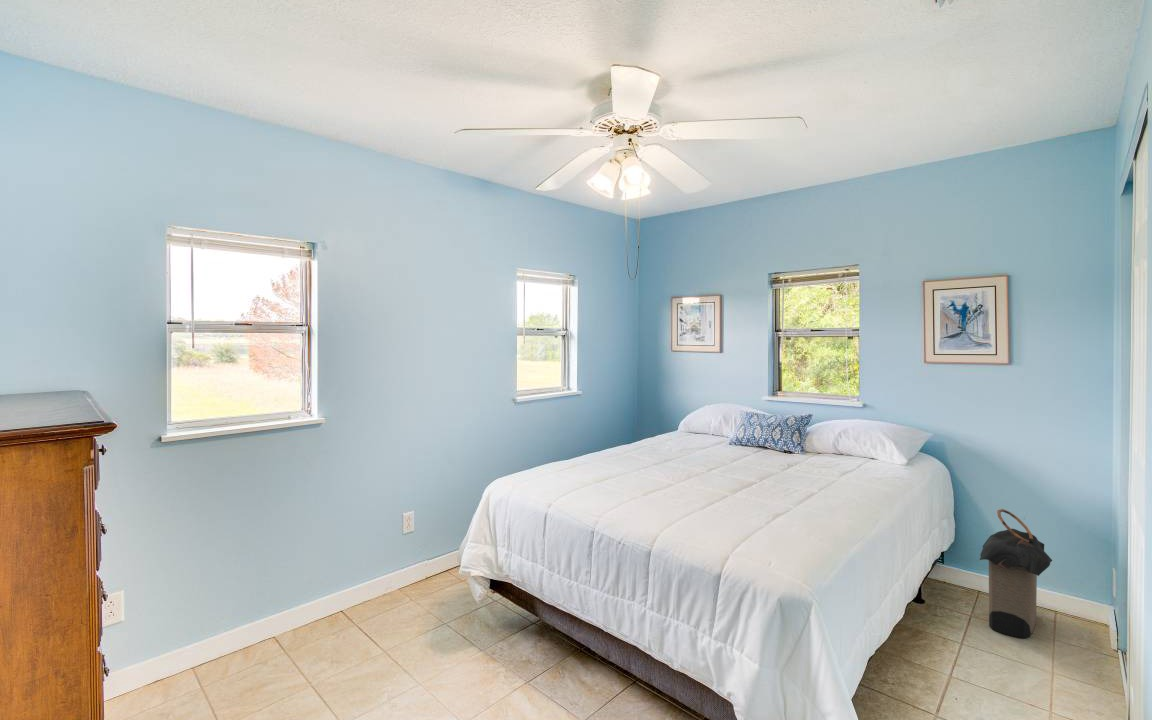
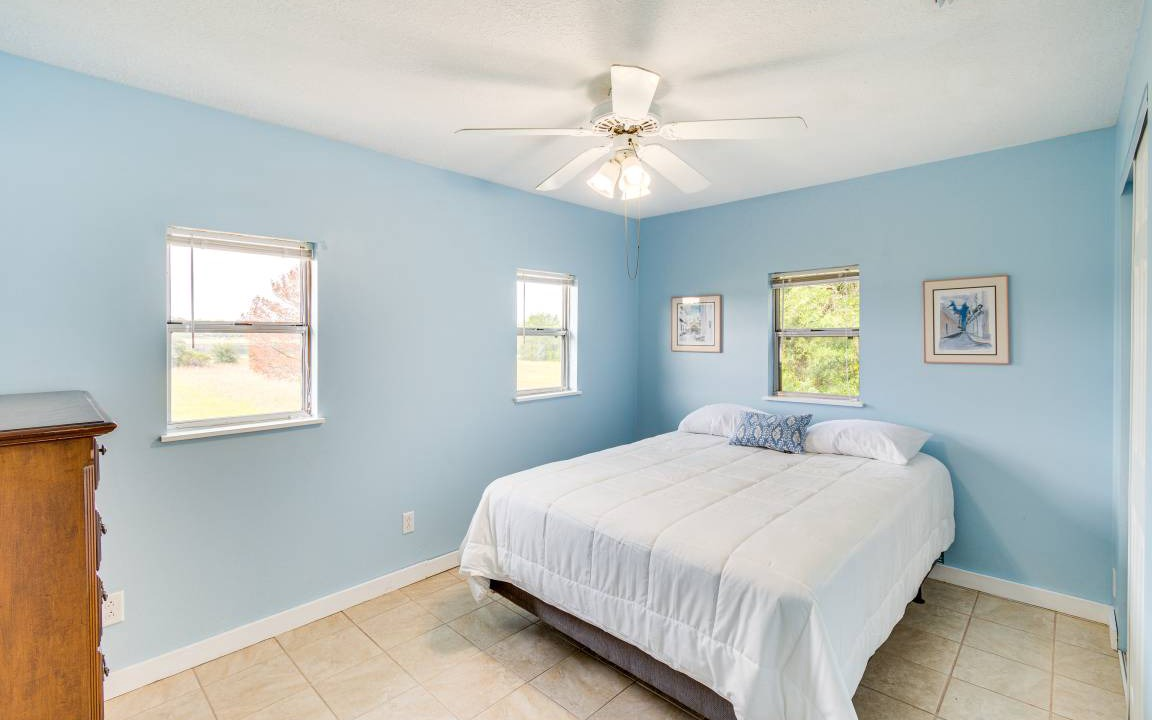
- laundry hamper (1015, 568)
